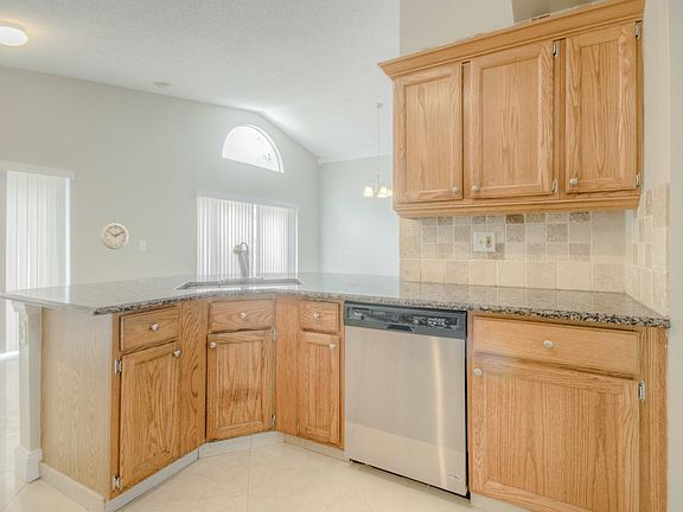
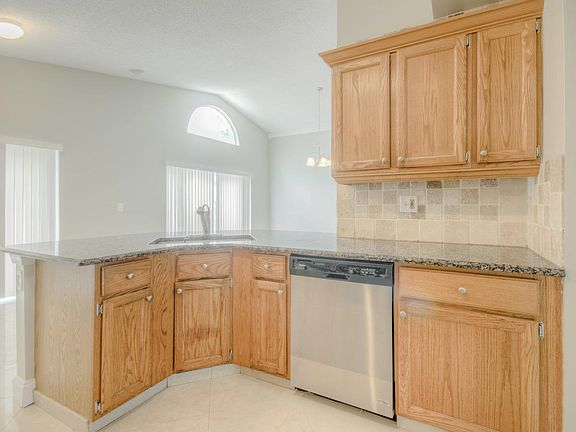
- wall clock (115, 236)
